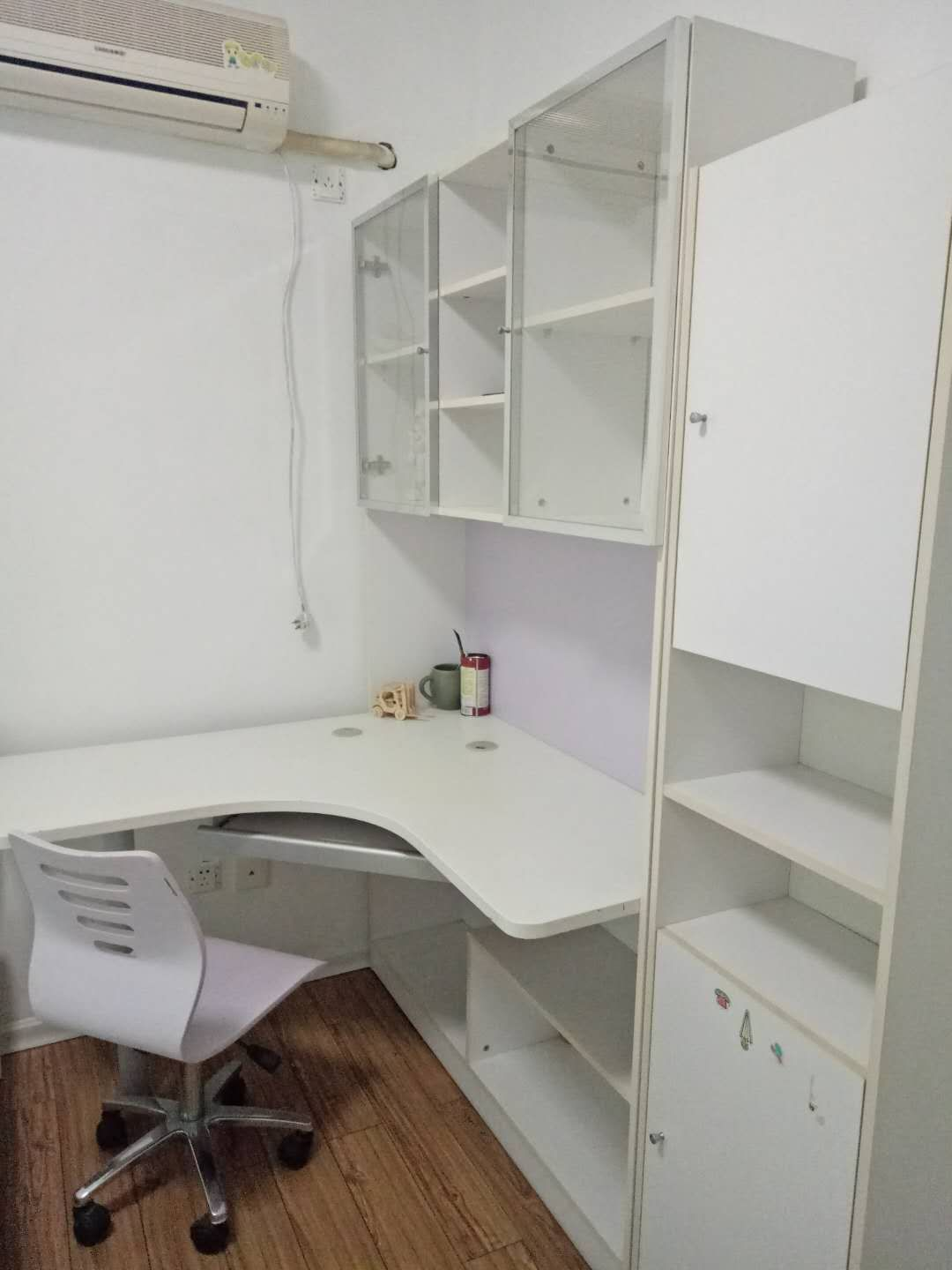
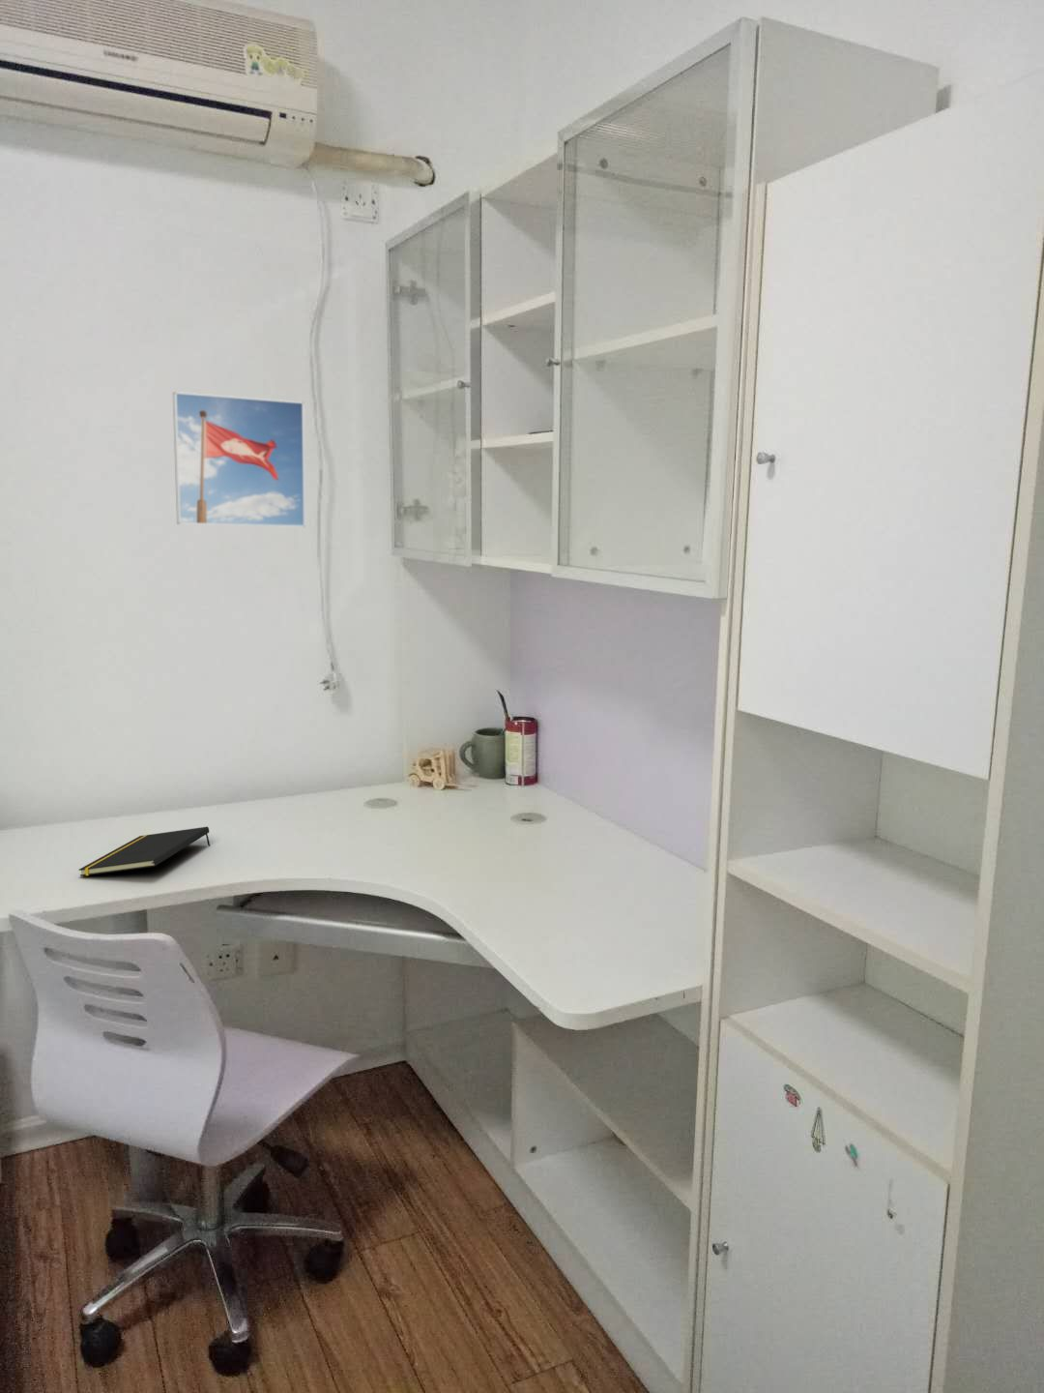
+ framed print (240, 462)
+ notepad (147, 849)
